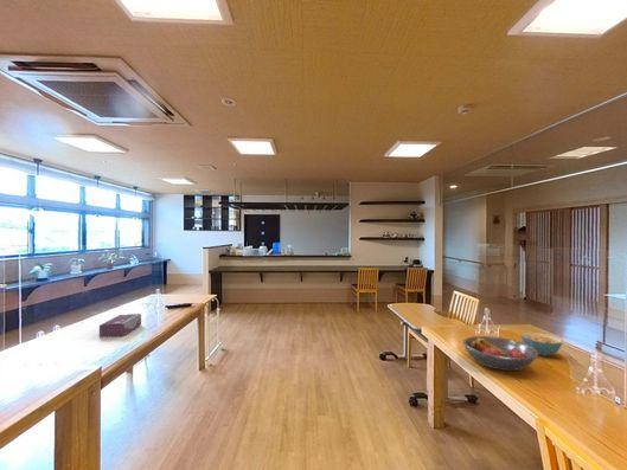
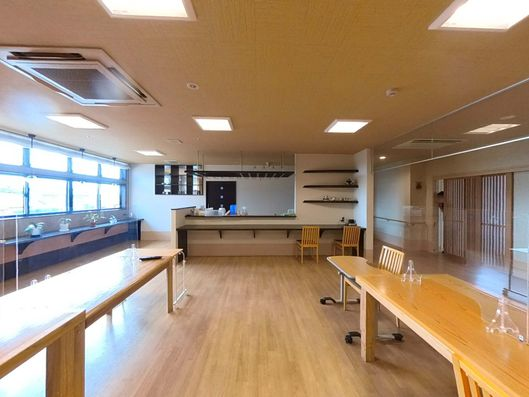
- cereal bowl (540, 345)
- fruit bowl (498, 353)
- tissue box (121, 324)
